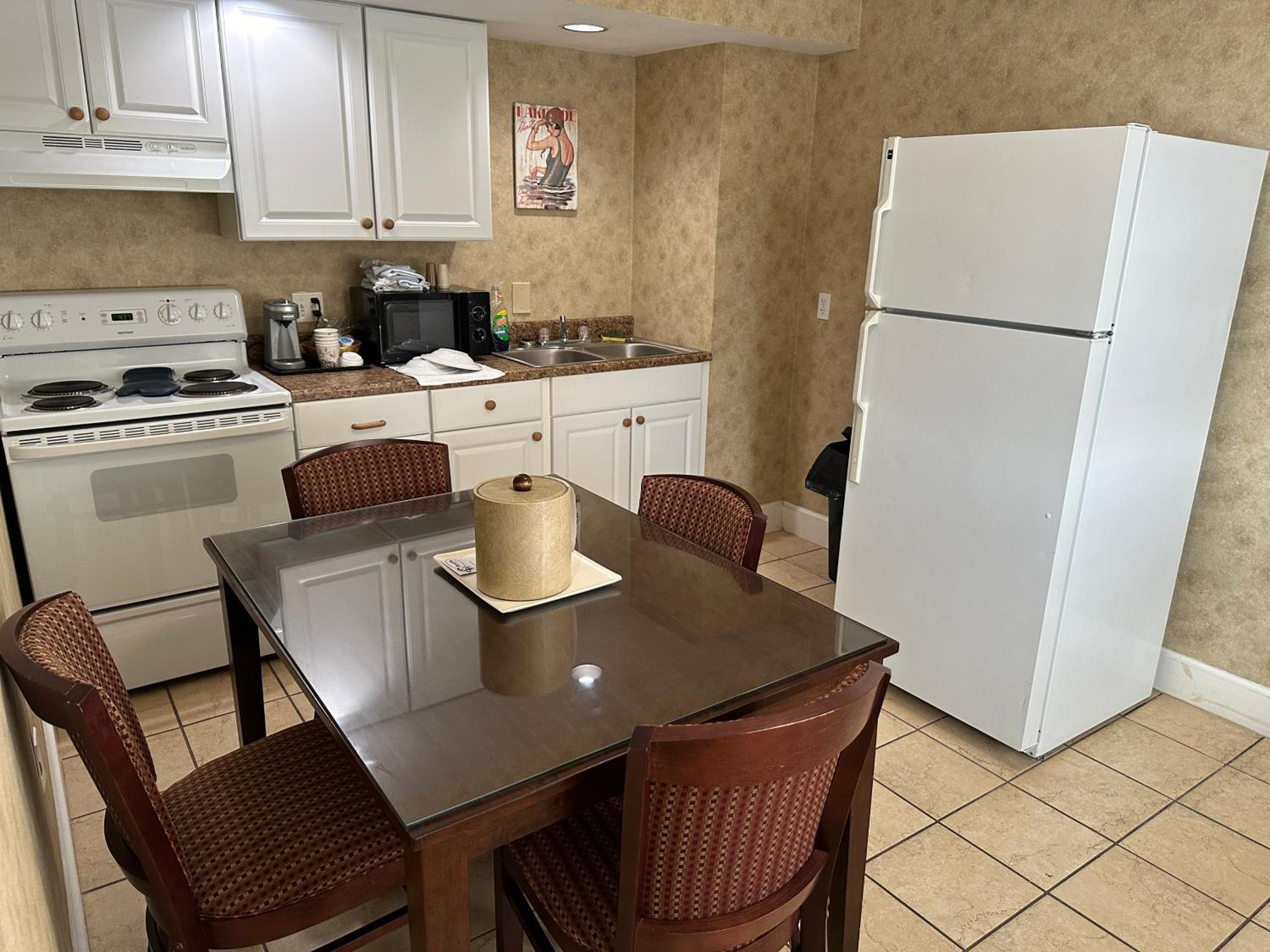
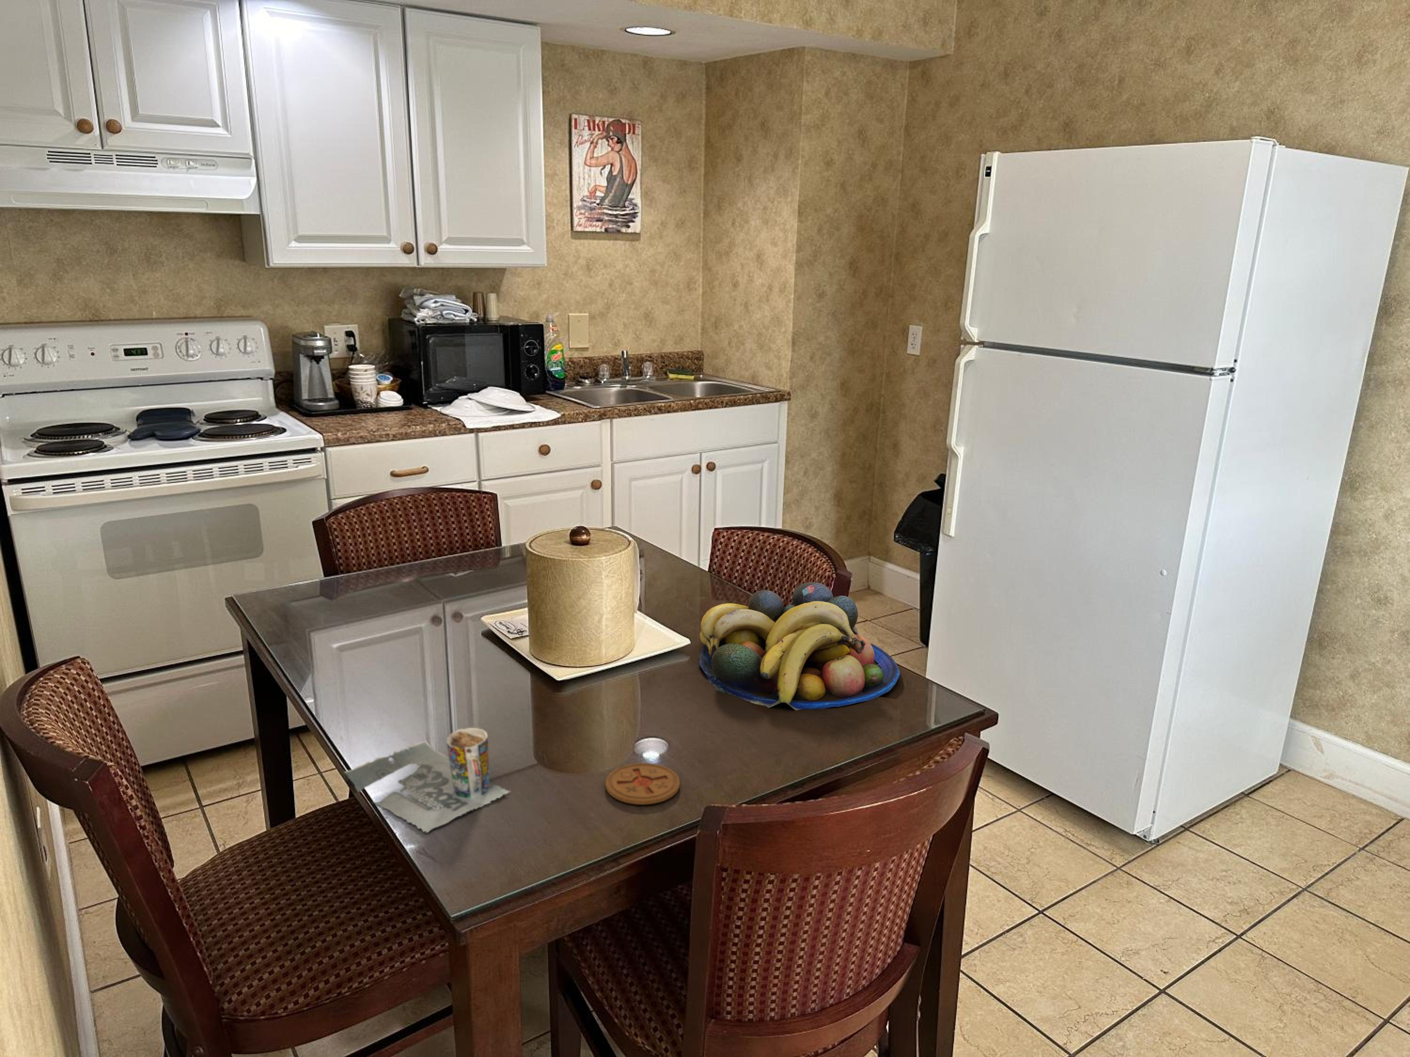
+ mug (424, 761)
+ fruit bowl (800, 633)
+ coaster (643, 783)
